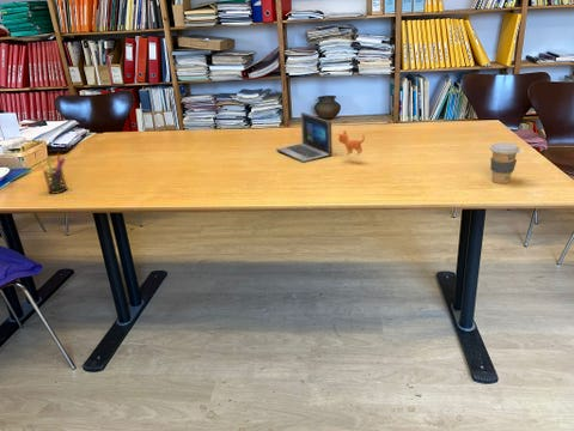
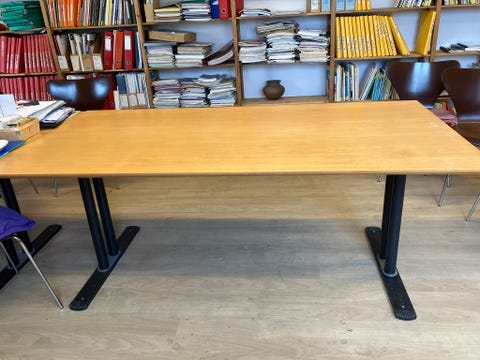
- laptop (318, 136)
- pen holder (54, 172)
- coffee cup (502, 163)
